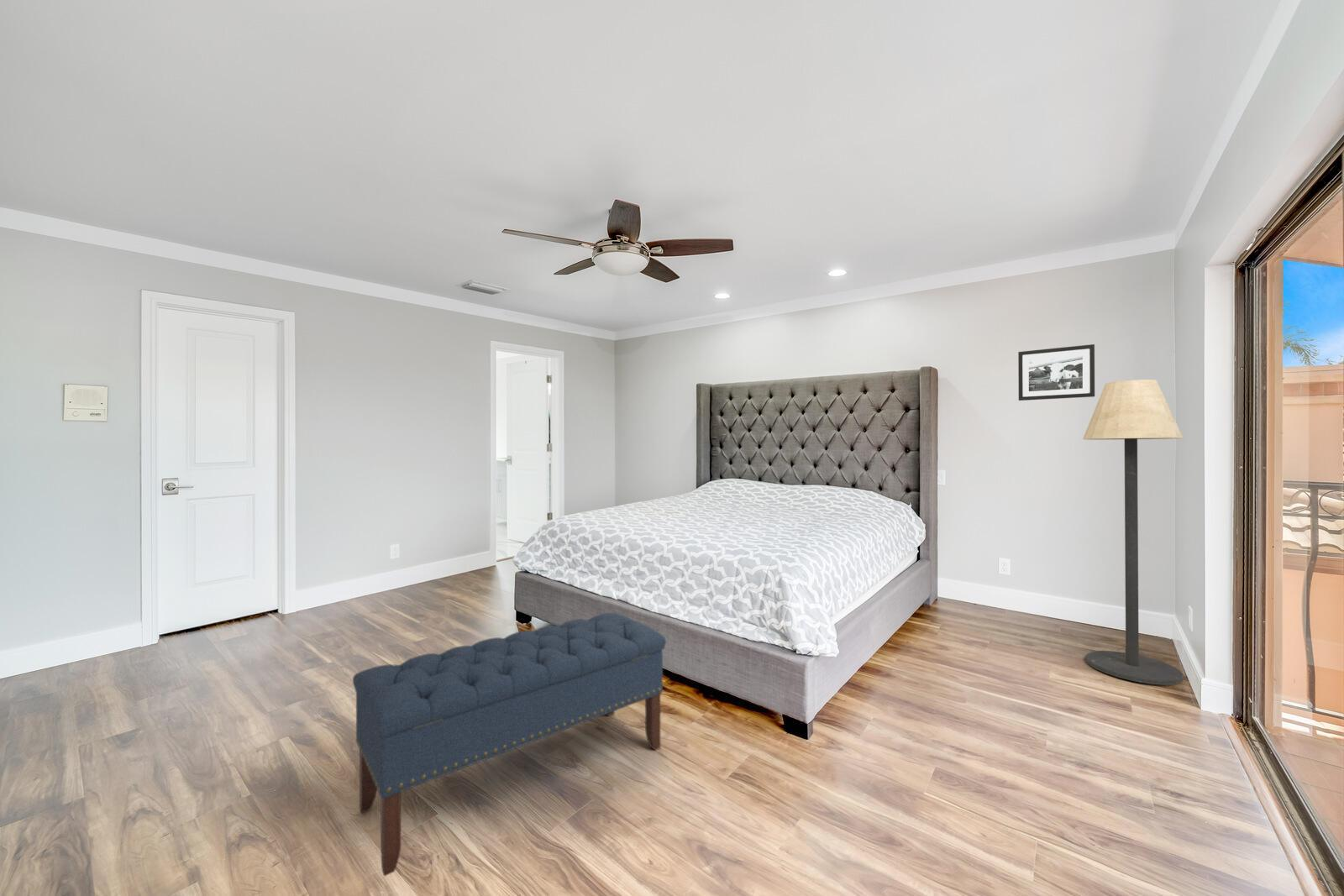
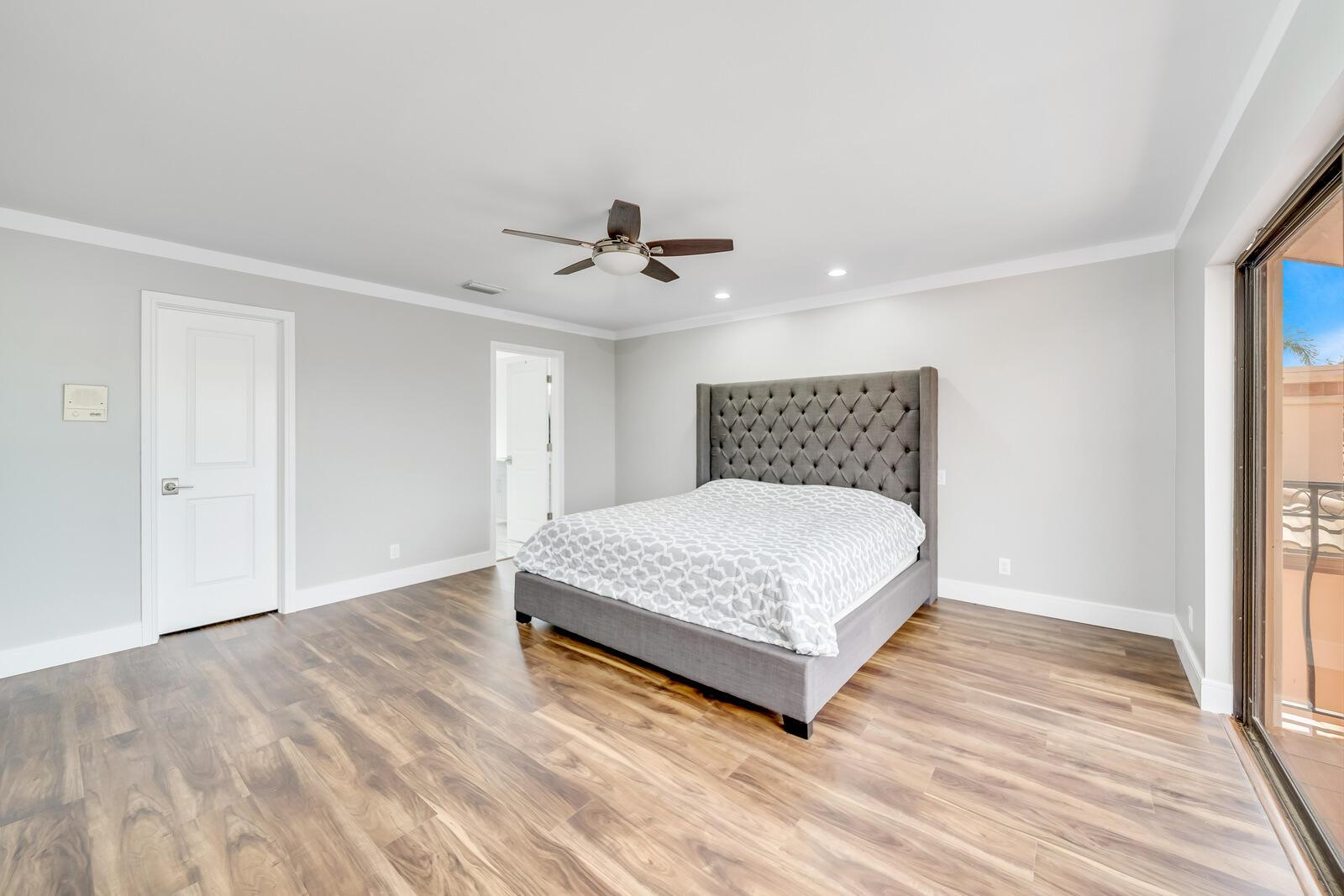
- floor lamp (1131, 525)
- bench (523, 710)
- picture frame (1055, 373)
